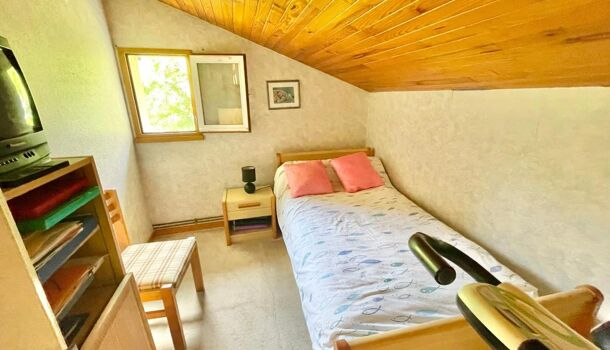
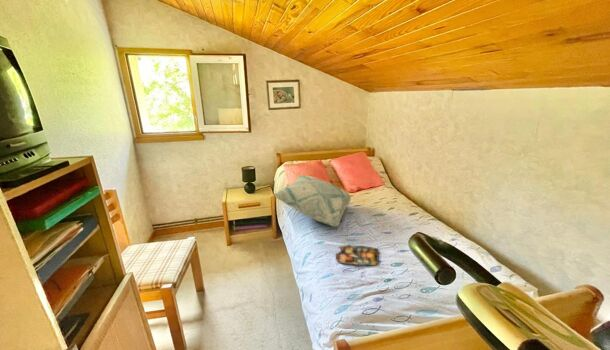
+ decorative pillow (315, 198)
+ magazine (357, 253)
